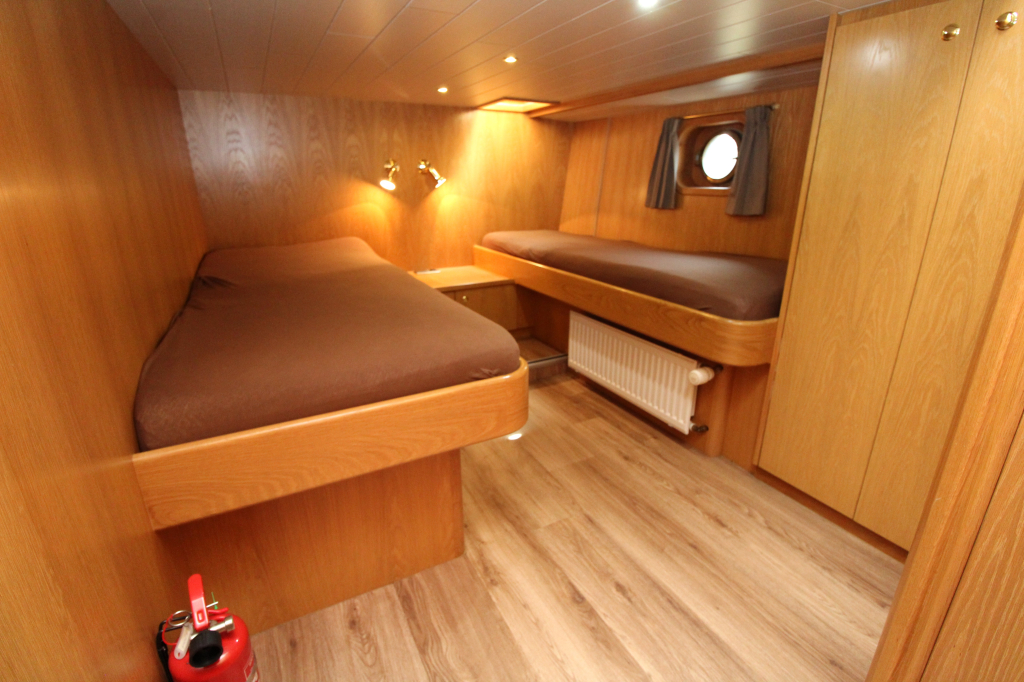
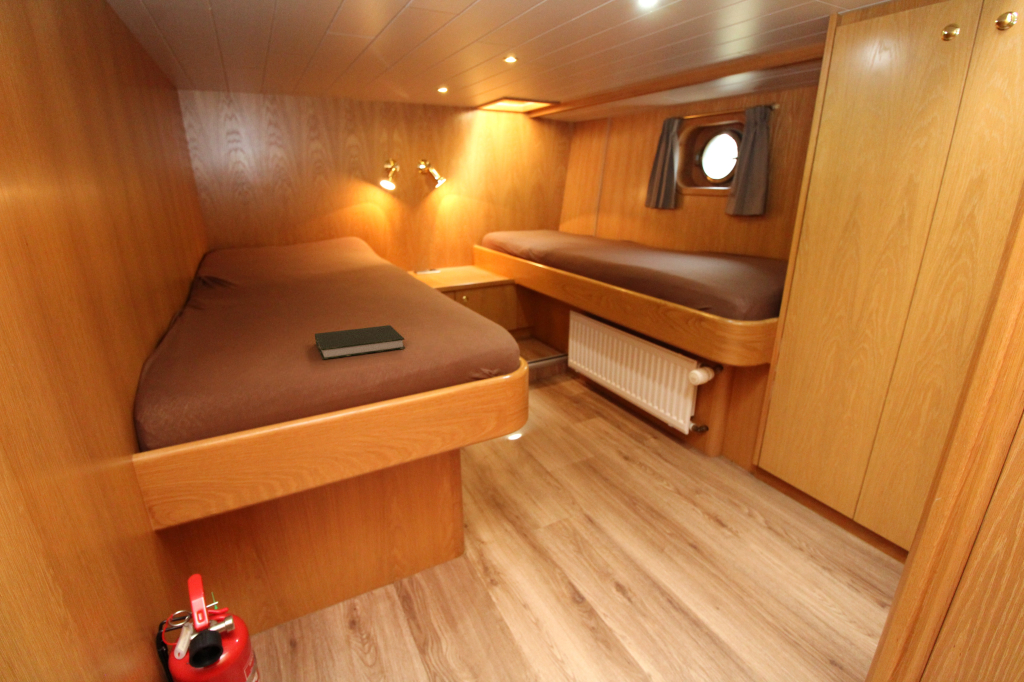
+ book (359, 340)
